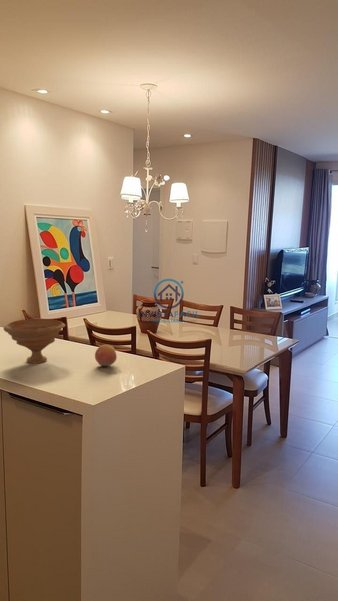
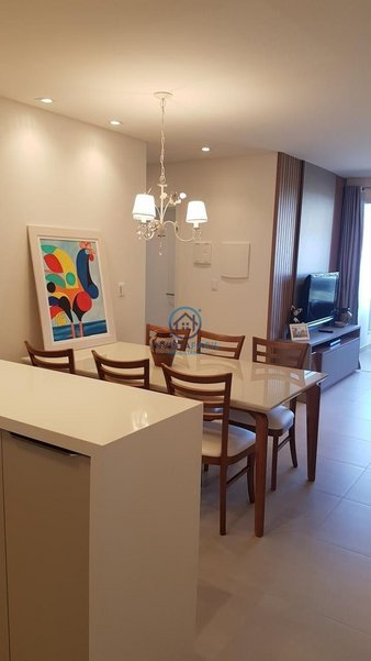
- bowl (35, 342)
- fruit (105, 355)
